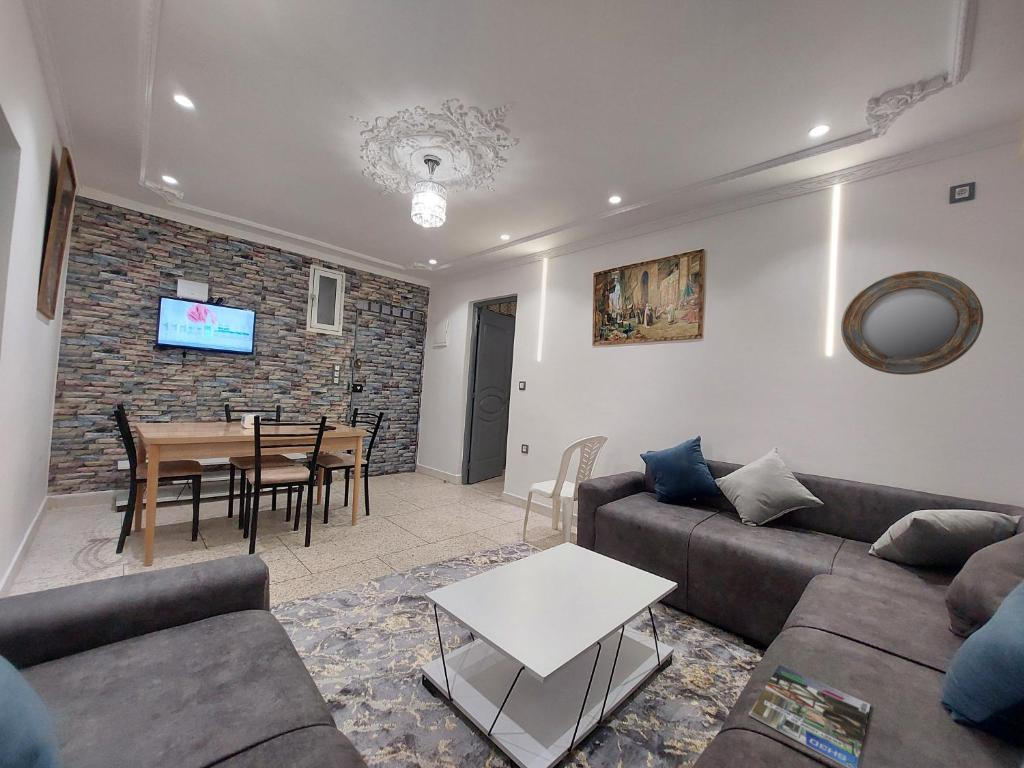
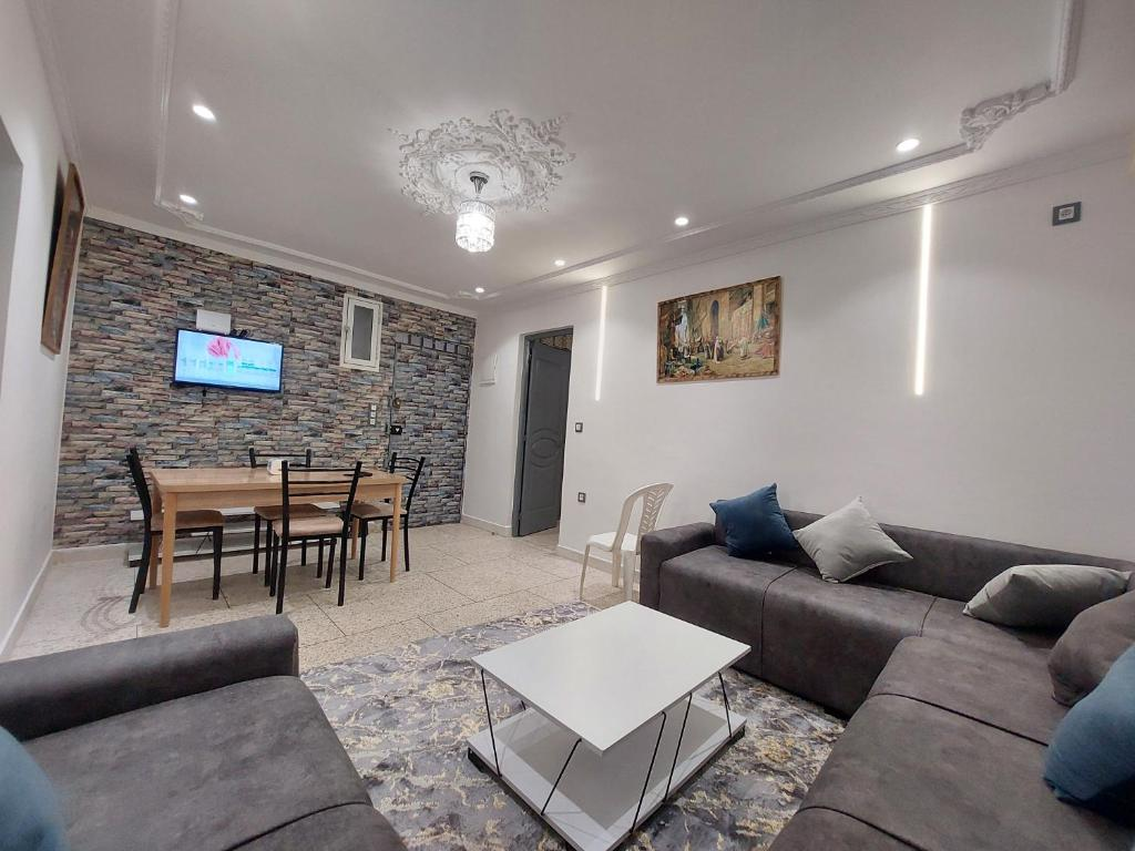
- magazine (811, 709)
- home mirror (906, 323)
